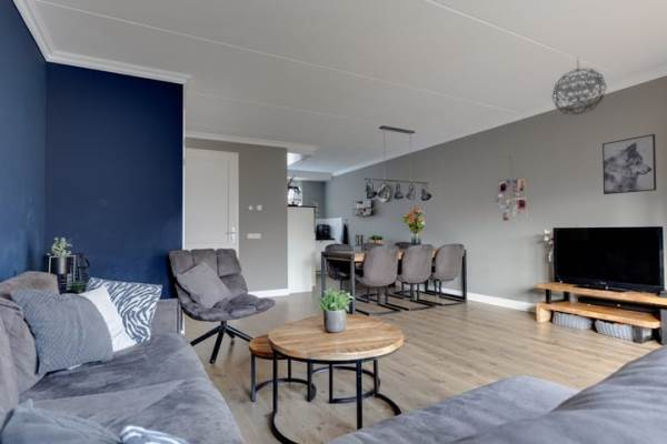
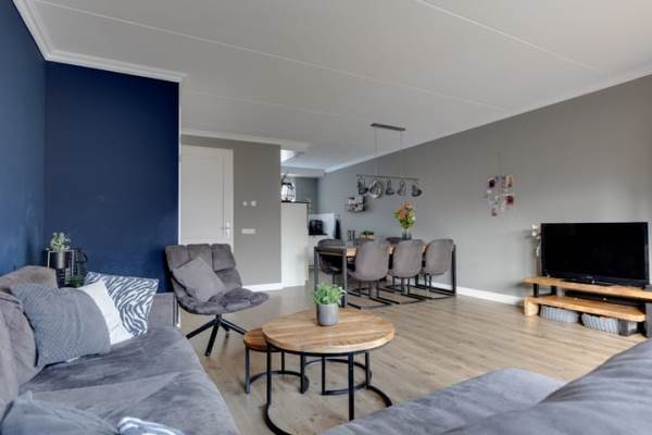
- wall art (627, 165)
- pendant light (578, 85)
